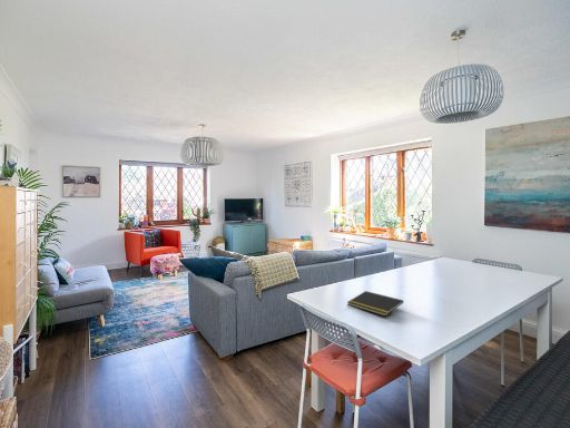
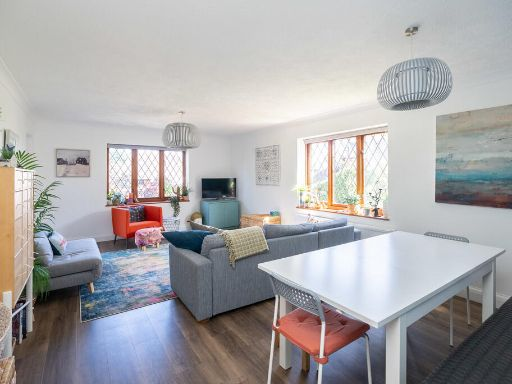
- notepad (374, 302)
